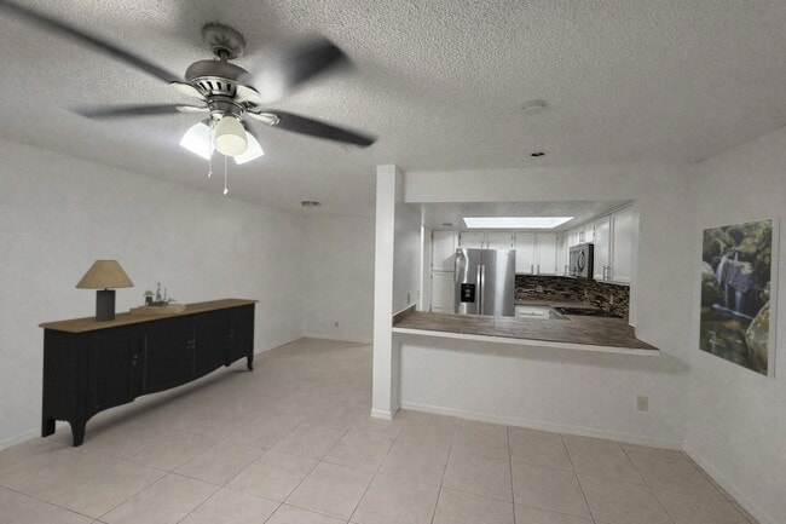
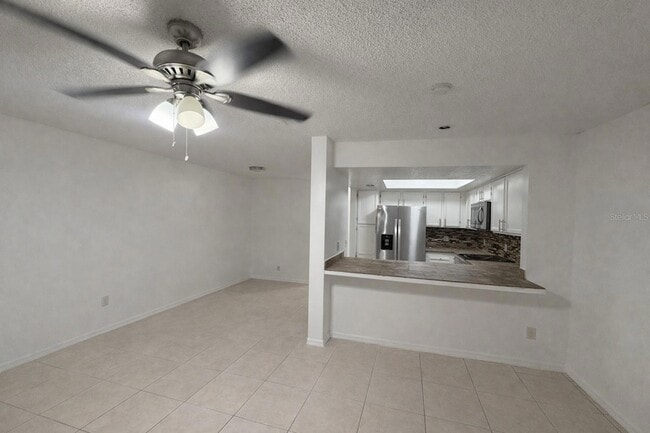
- table lamp (105, 289)
- sideboard (175, 352)
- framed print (733, 293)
- decorative sculpture (158, 296)
